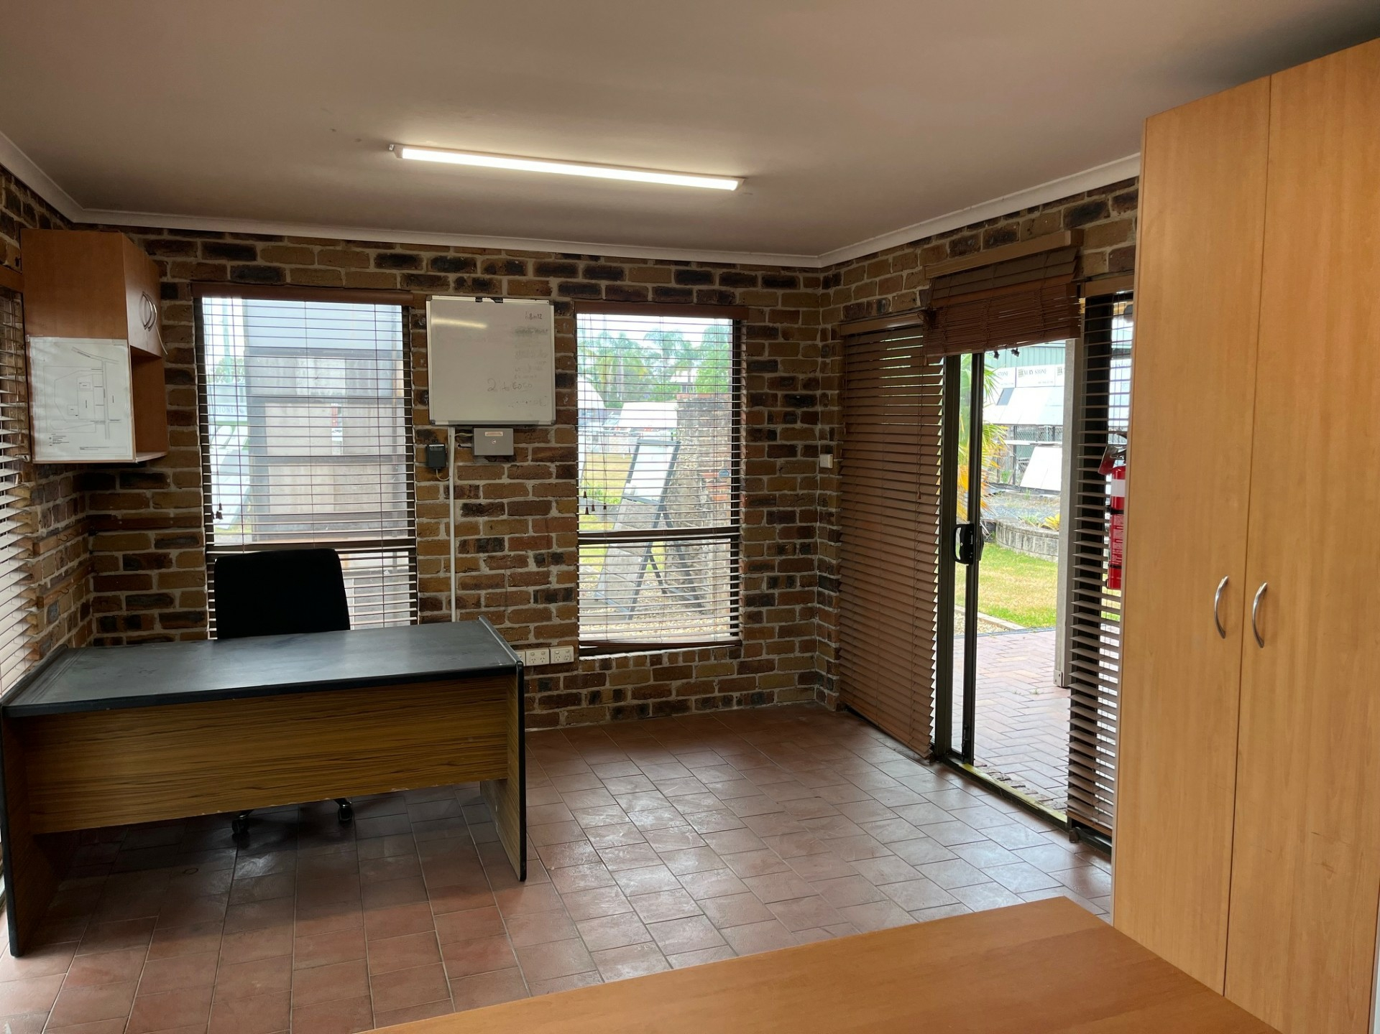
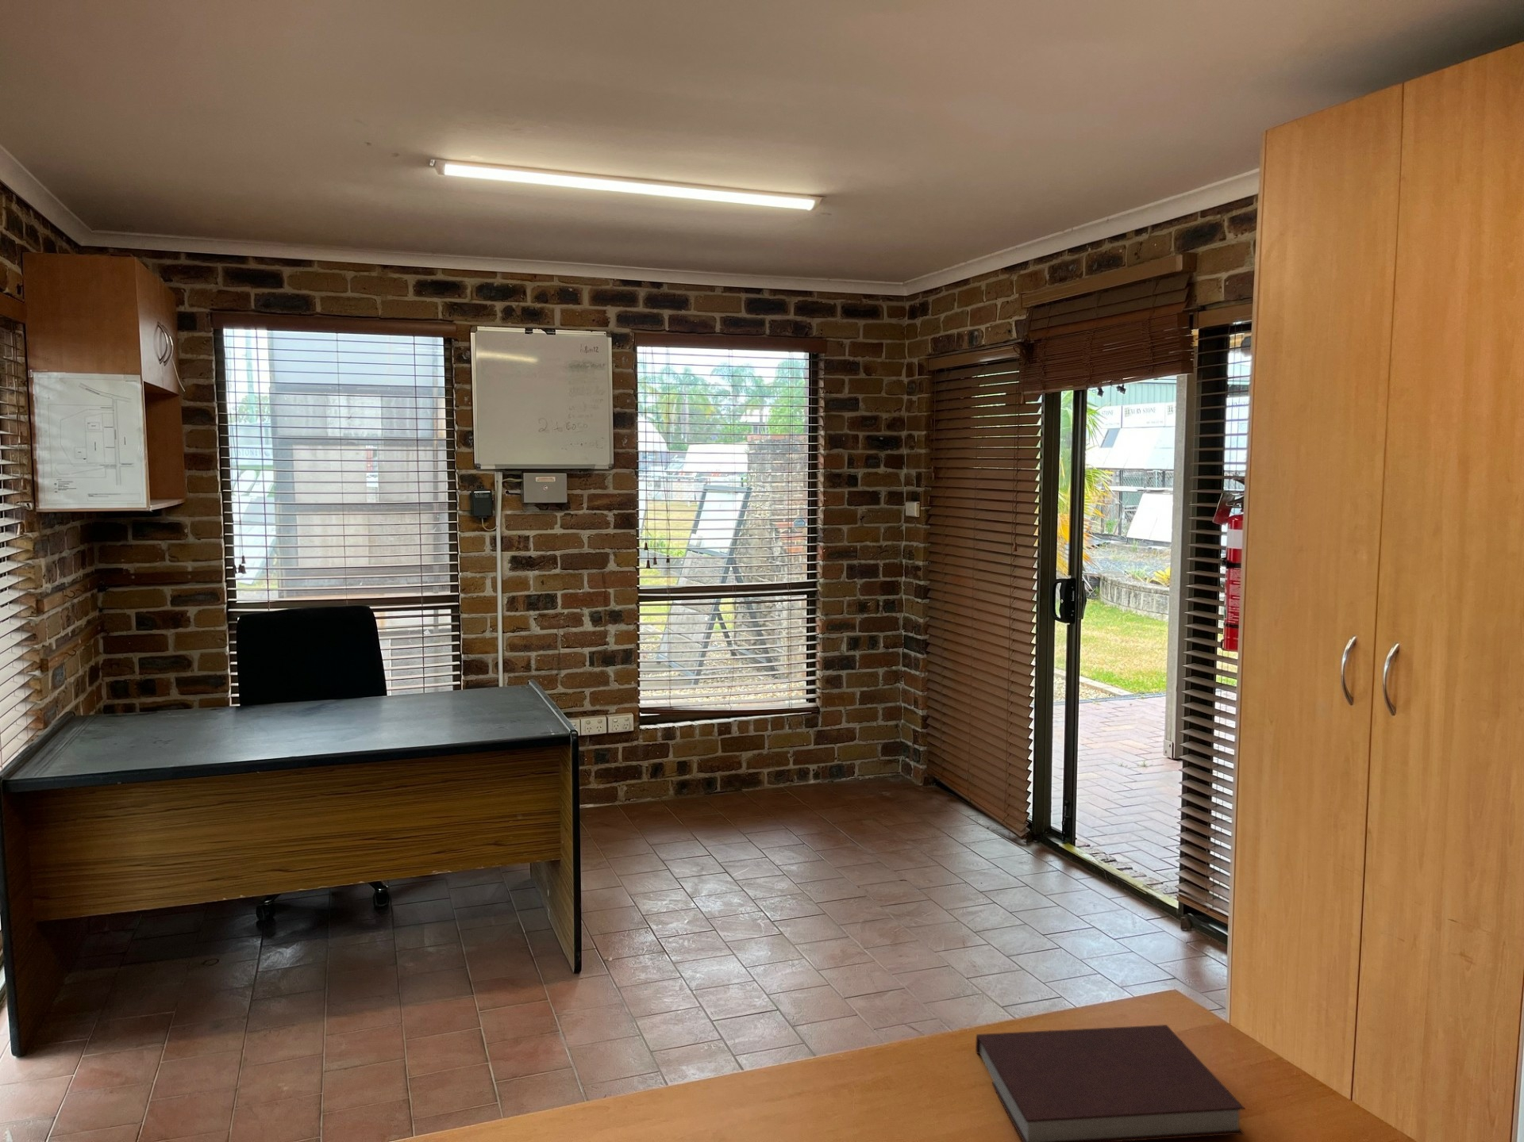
+ notebook (1102, 1080)
